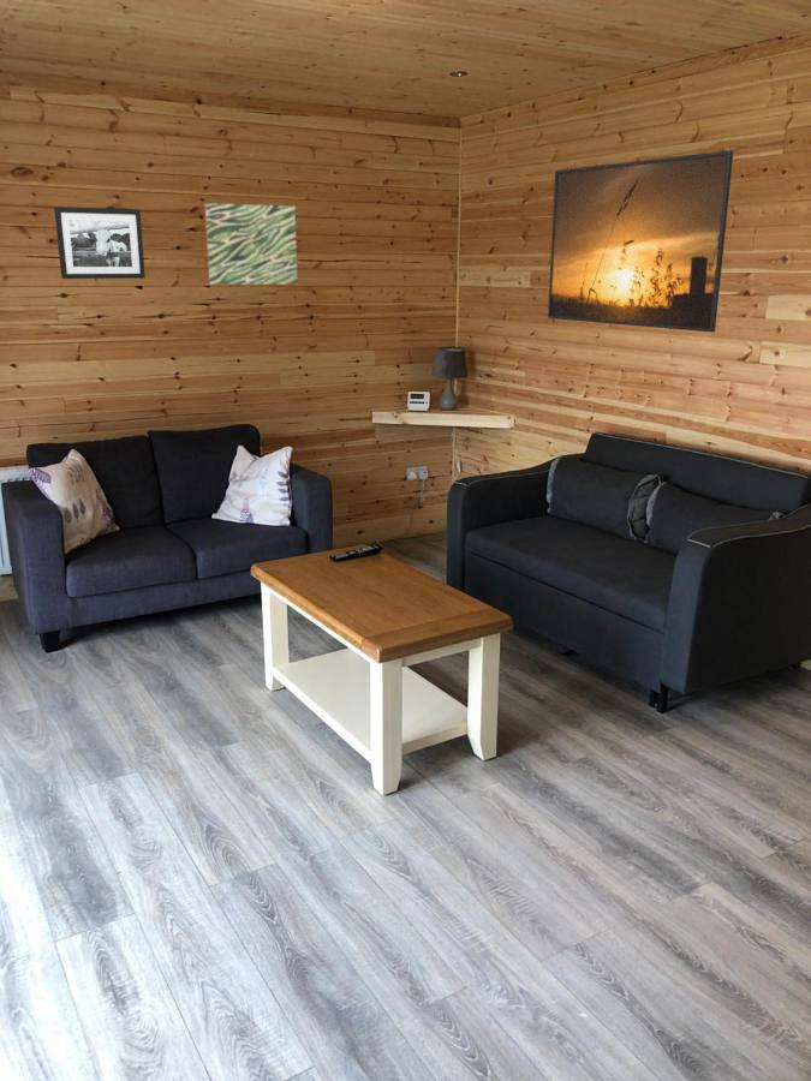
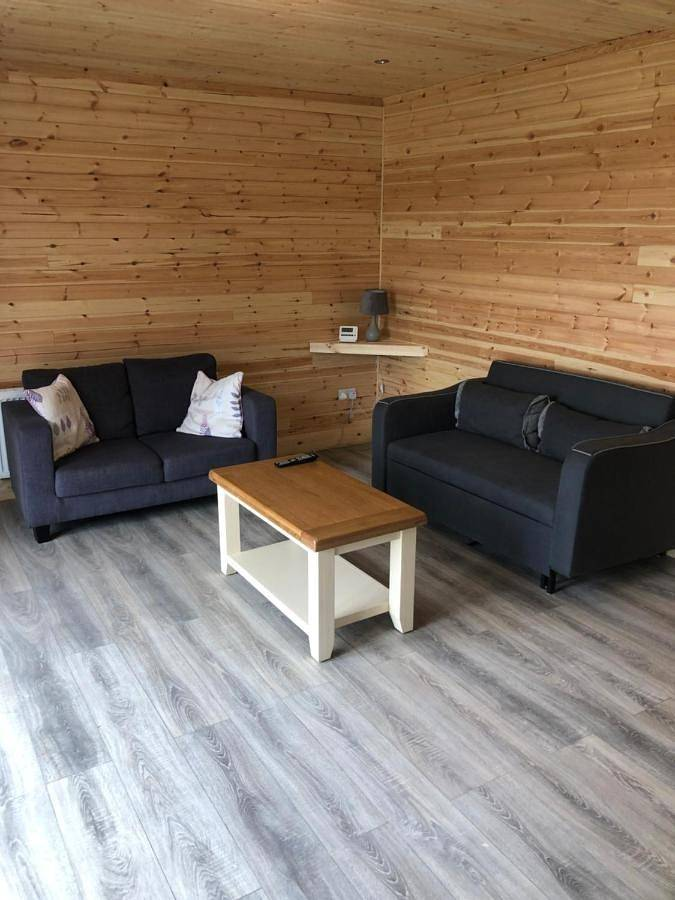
- picture frame (101, 243)
- wall art (252, 245)
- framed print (628, 245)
